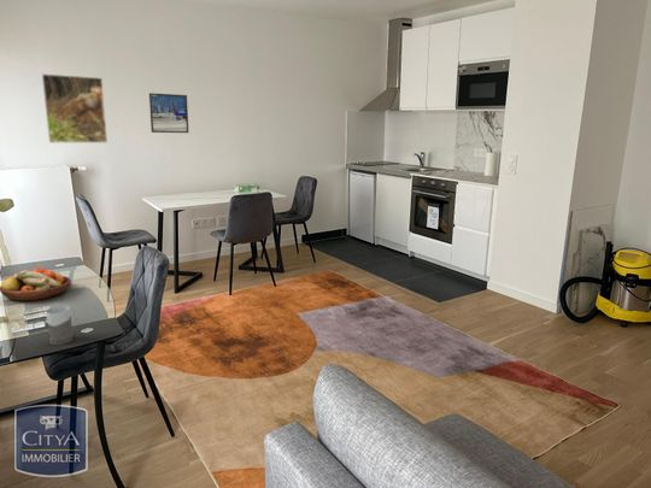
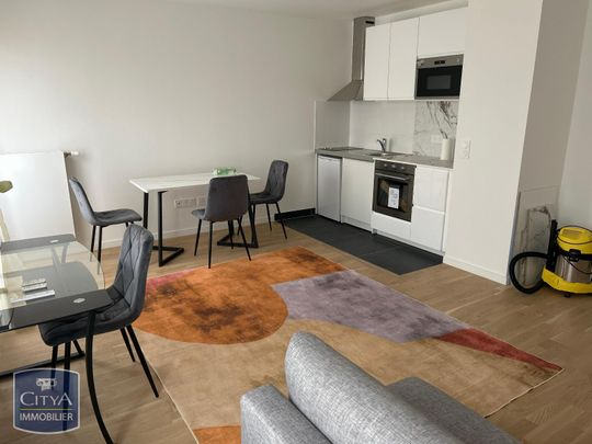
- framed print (75, 110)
- mug (52, 325)
- fruit bowl (36, 281)
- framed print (169, 113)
